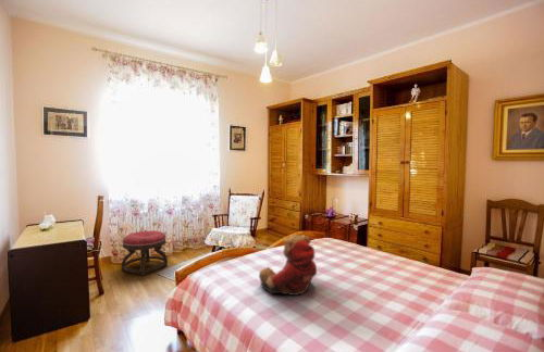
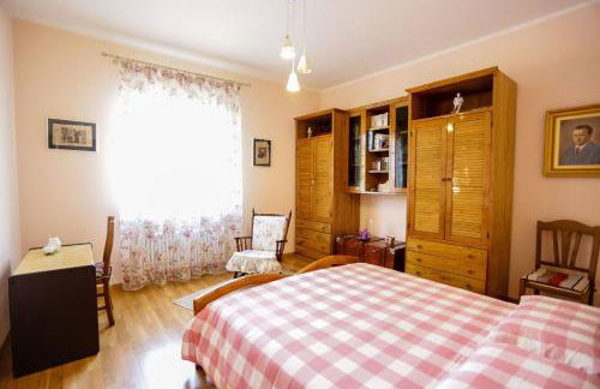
- teddy bear (290, 261)
- ottoman (145, 250)
